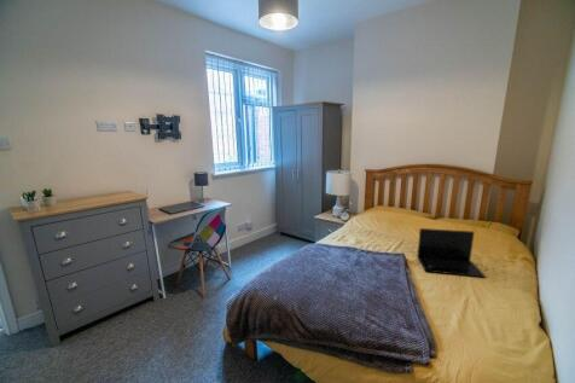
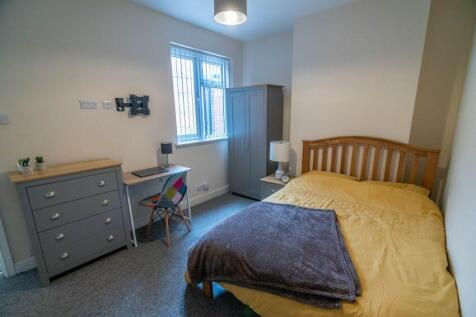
- laptop (449, 250)
